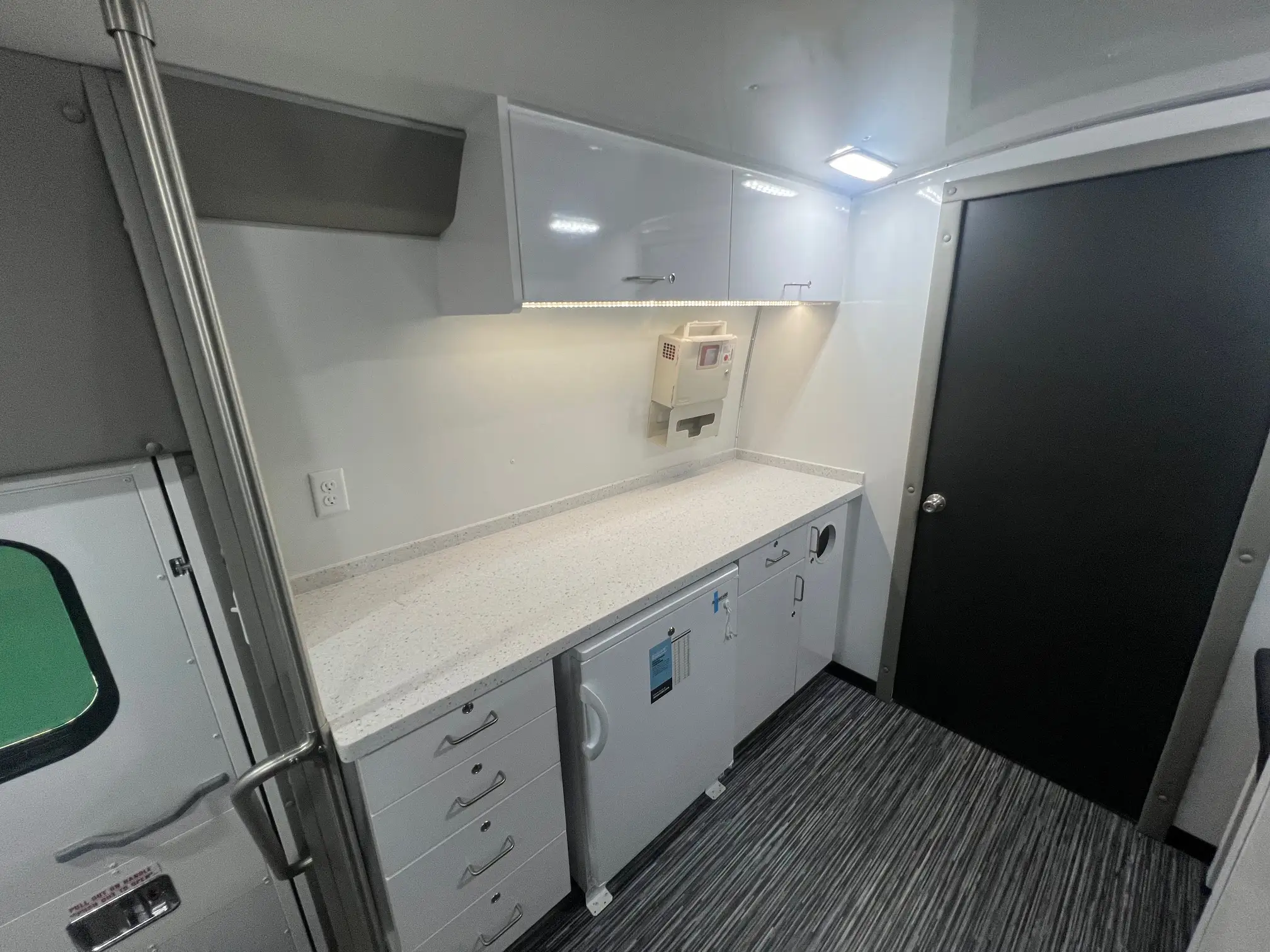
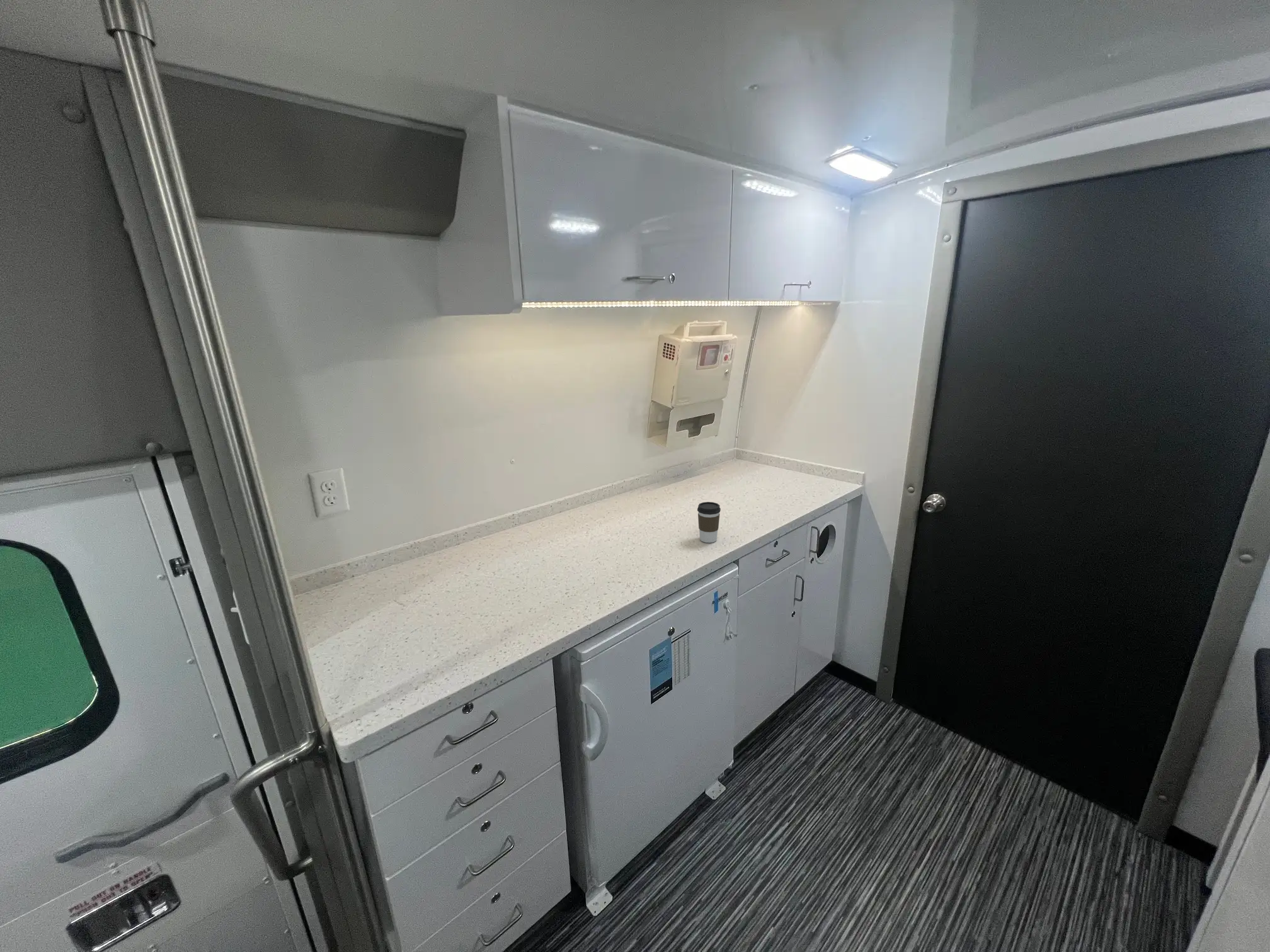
+ coffee cup (708, 522)
